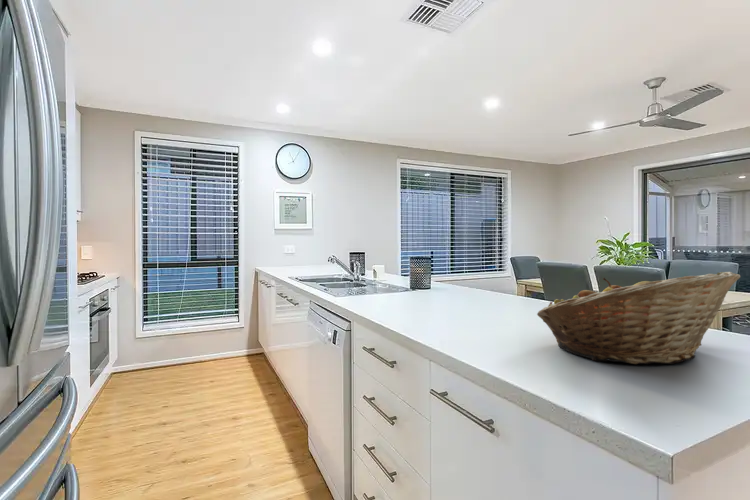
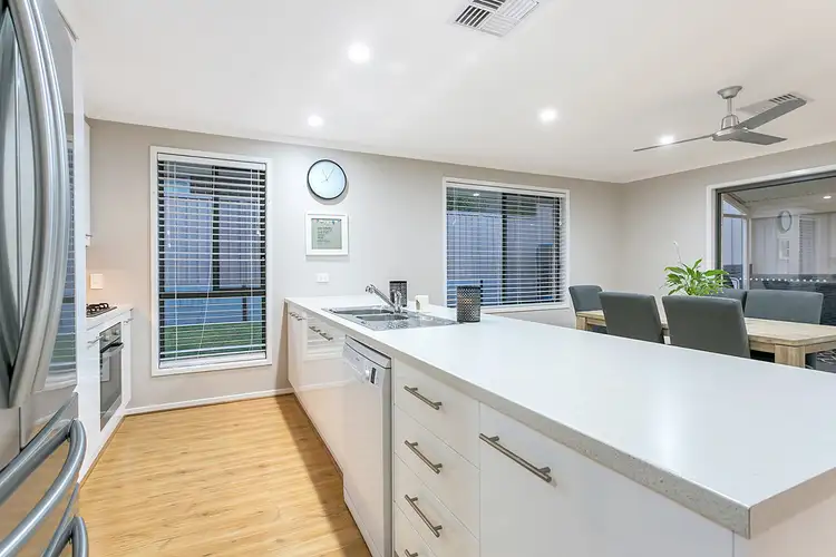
- fruit basket (632, 309)
